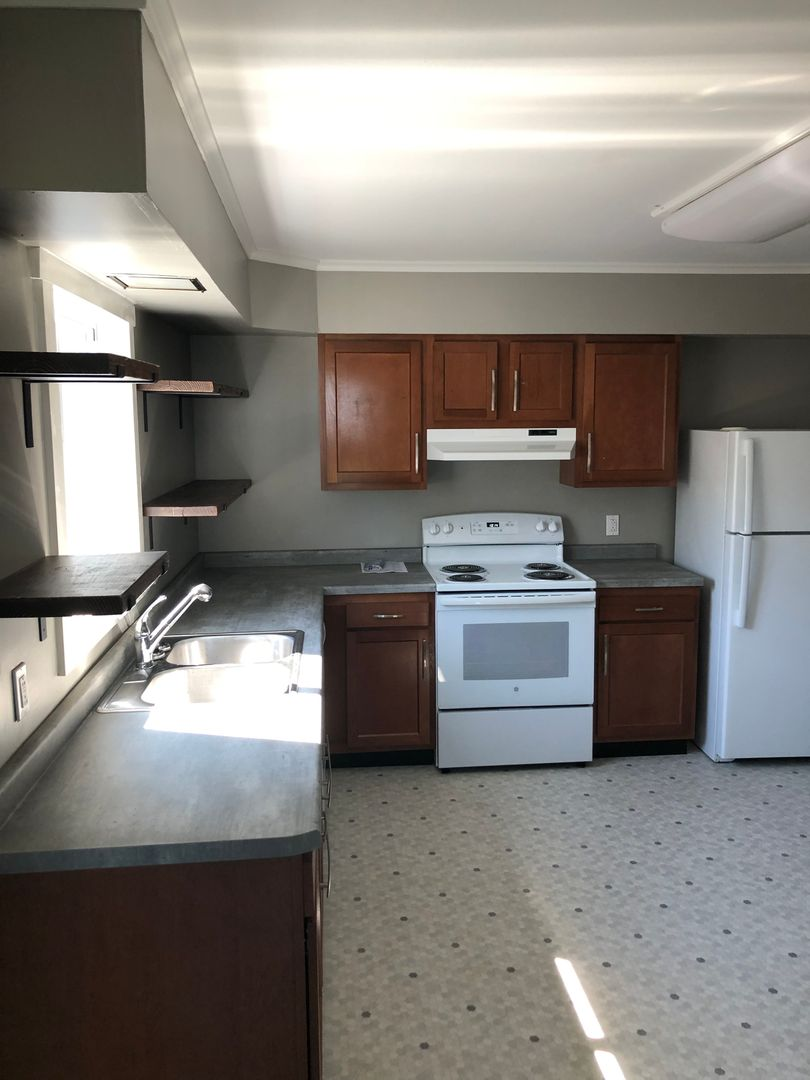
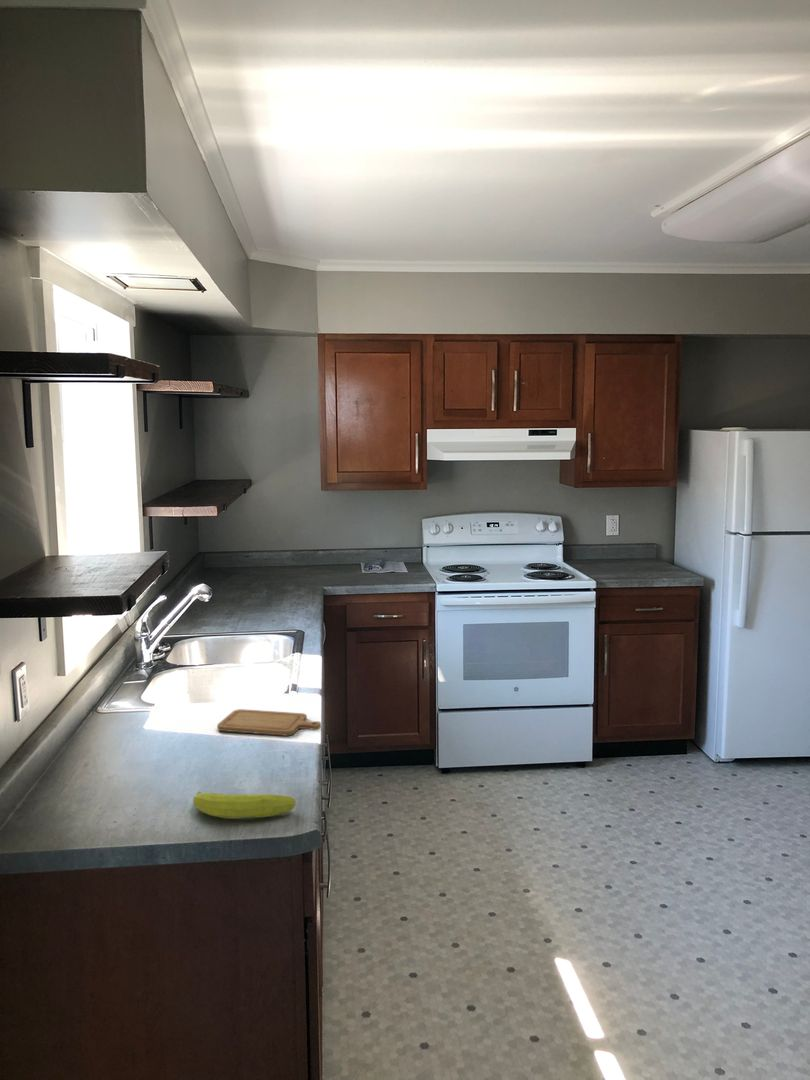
+ fruit (244, 797)
+ chopping board (272, 722)
